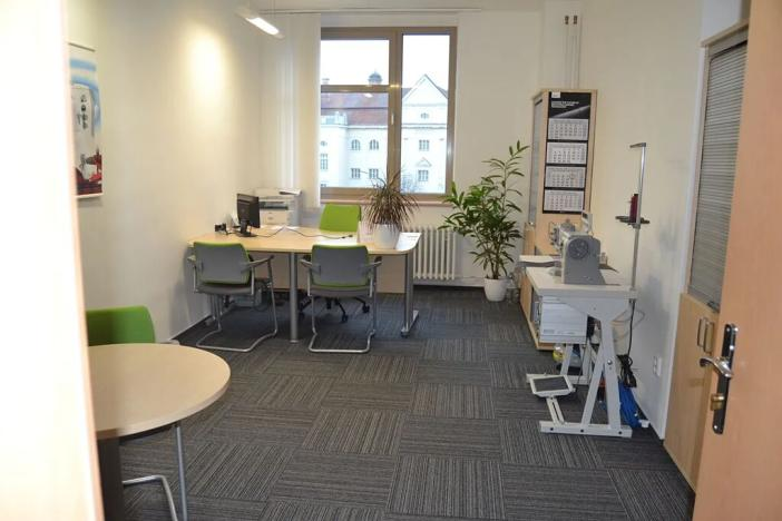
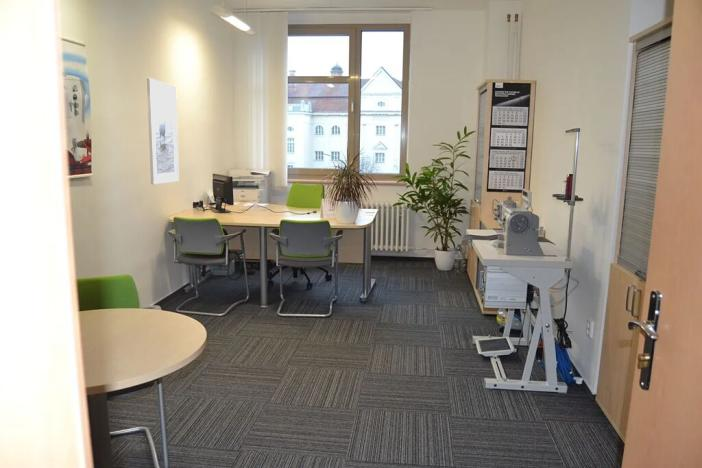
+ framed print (164, 133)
